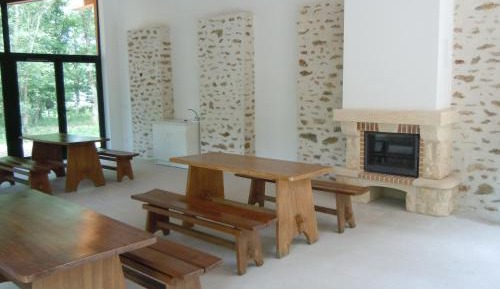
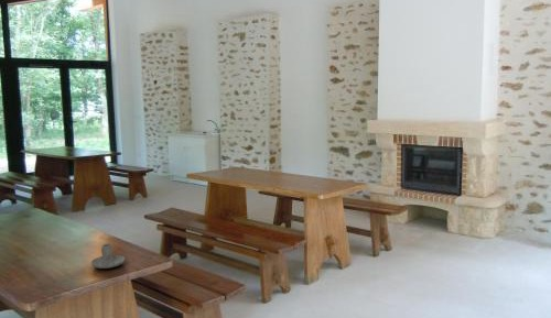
+ candle holder (106, 254)
